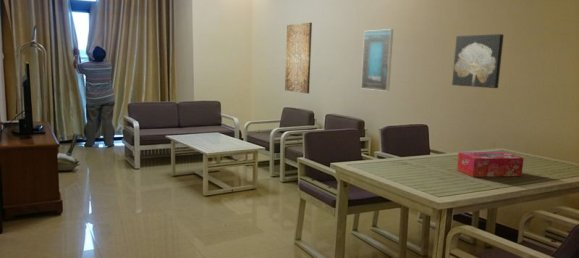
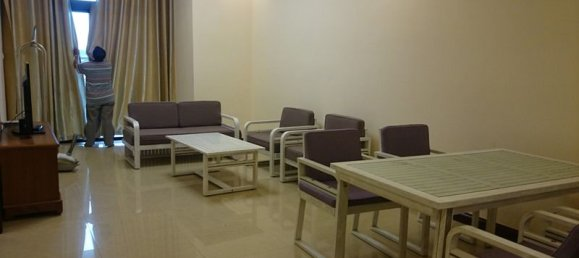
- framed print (376, 60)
- tissue box (489, 164)
- wall art (297, 58)
- wall art (476, 61)
